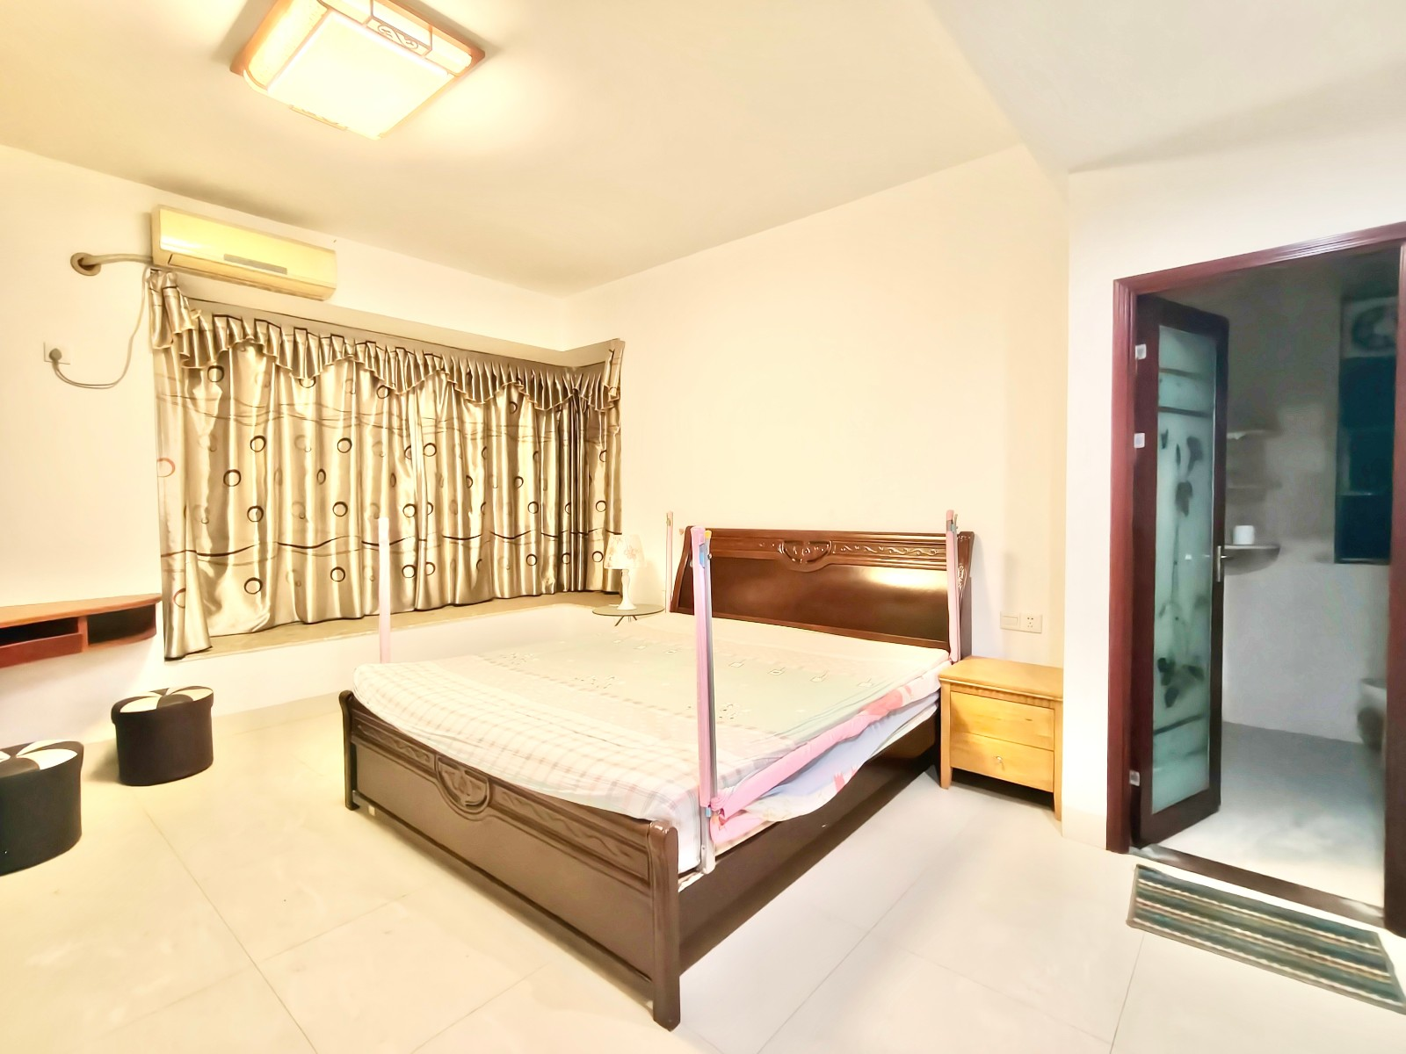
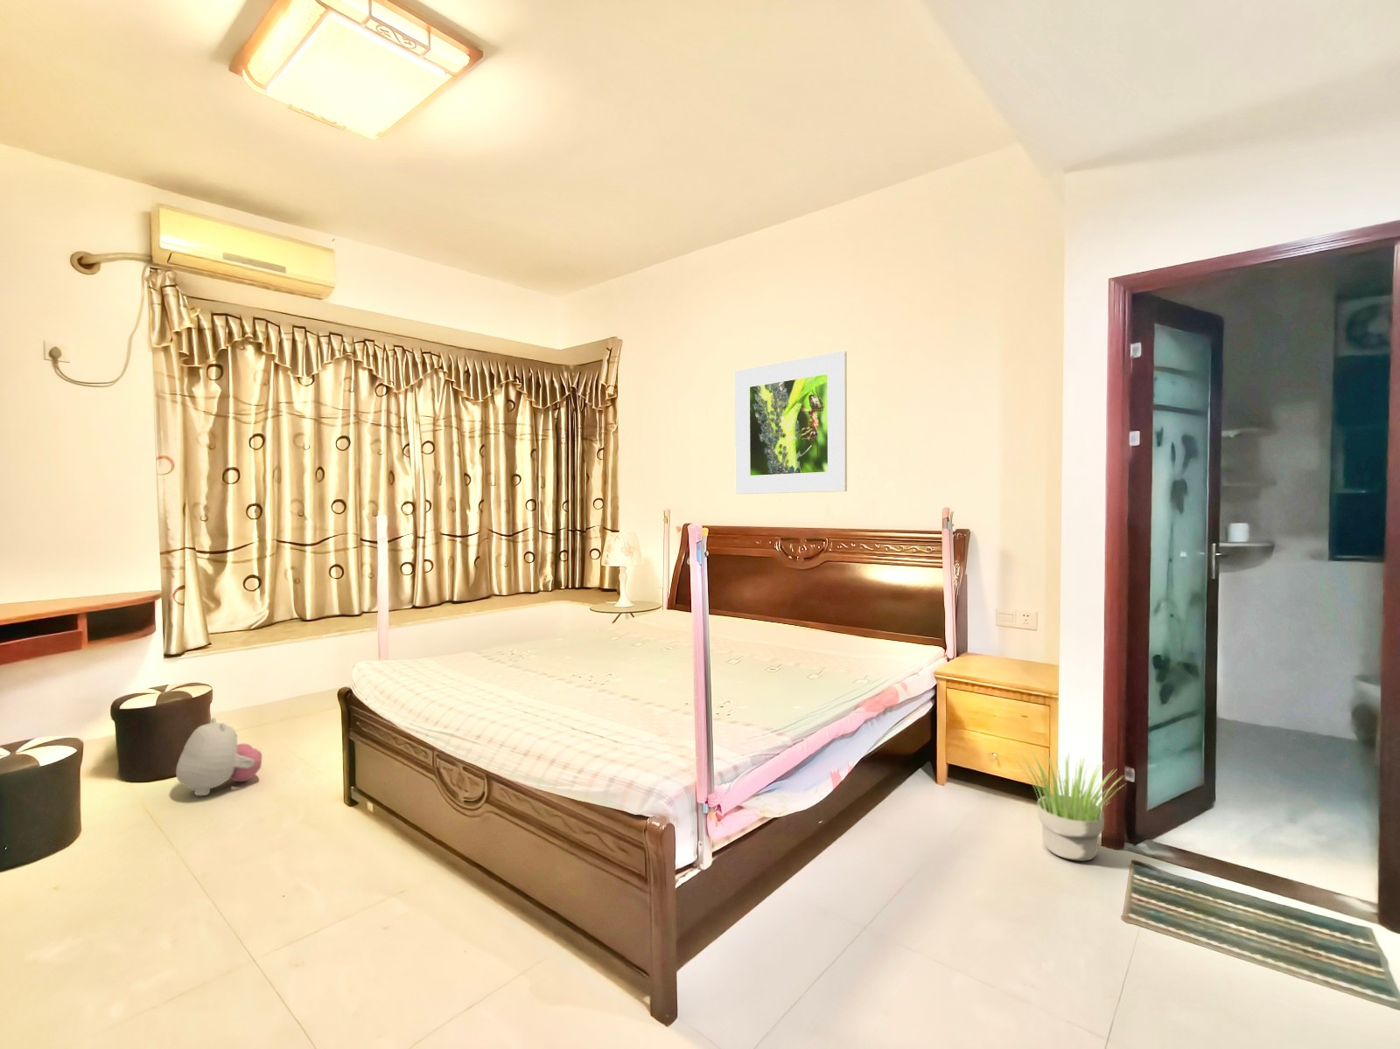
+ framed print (787, 426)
+ potted plant (1068, 810)
+ plush toy (218, 754)
